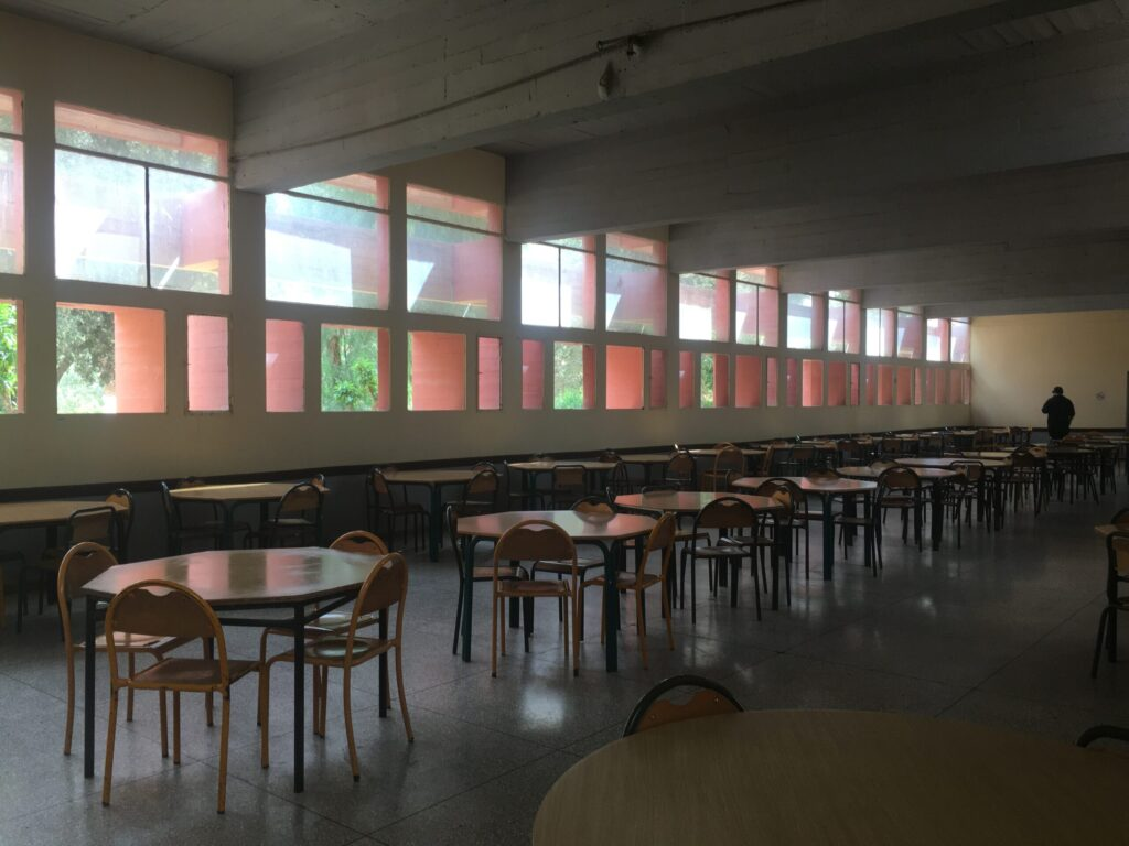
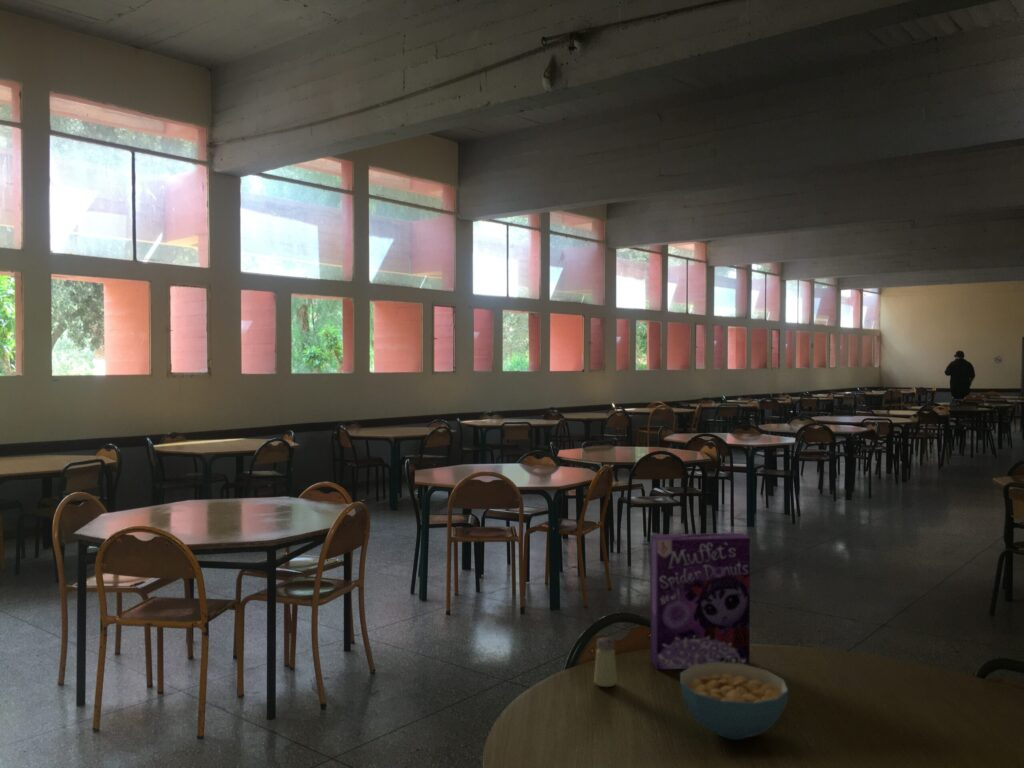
+ saltshaker (605, 661)
+ cereal bowl (732, 707)
+ cereal box (699, 599)
